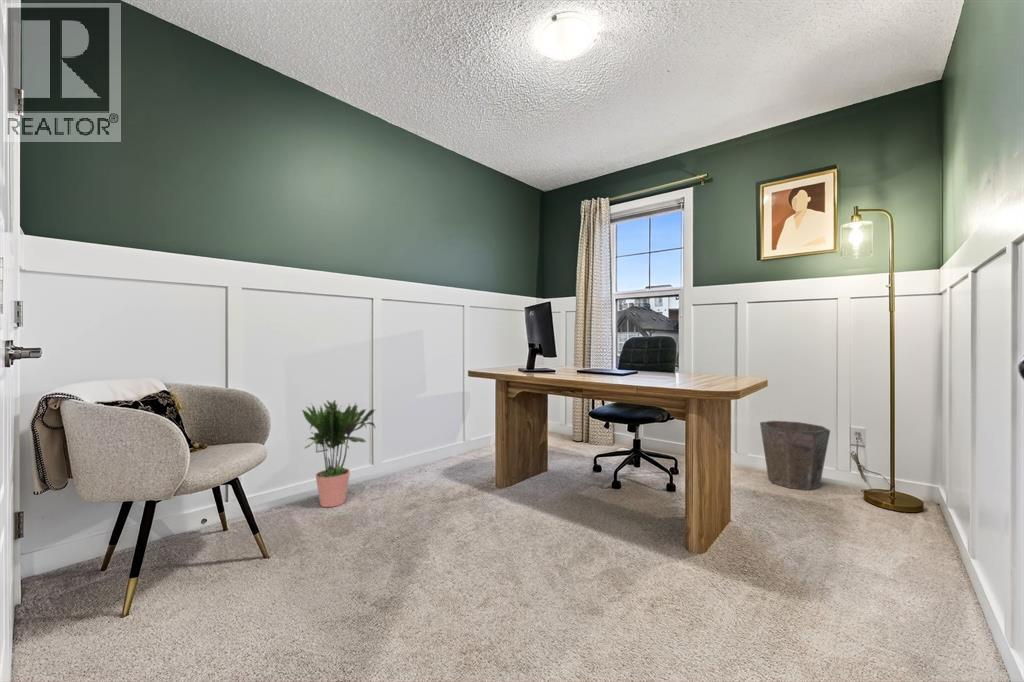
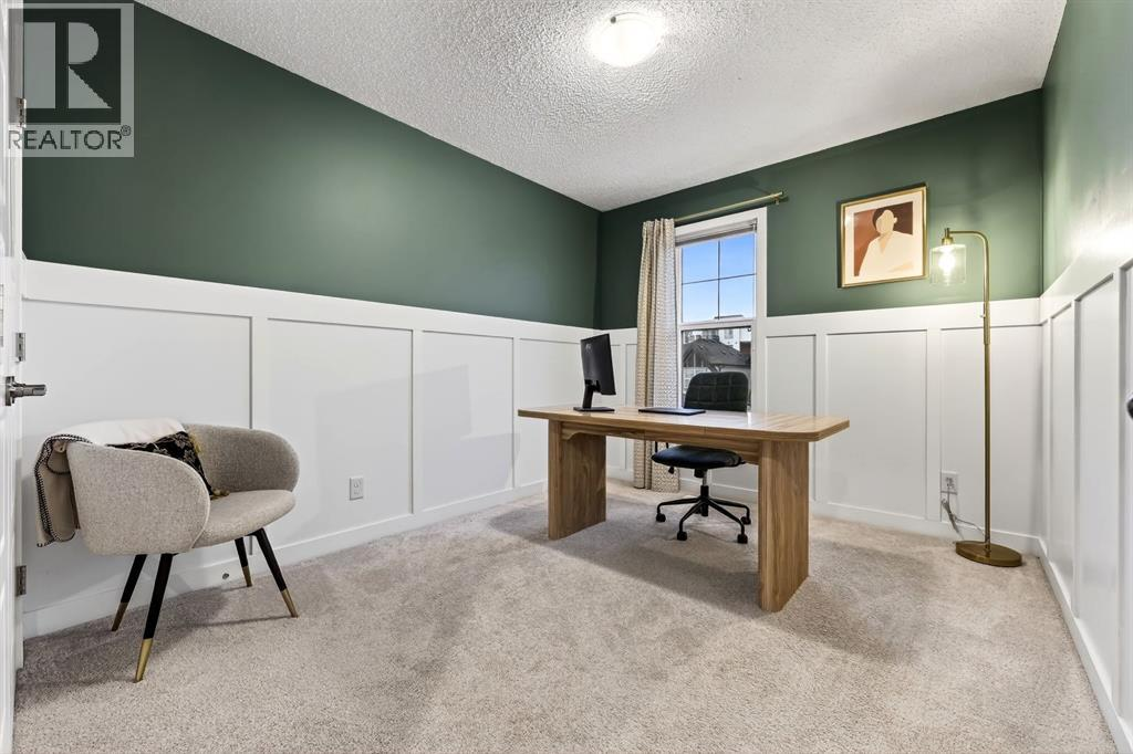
- waste bin (793, 454)
- potted plant (333, 449)
